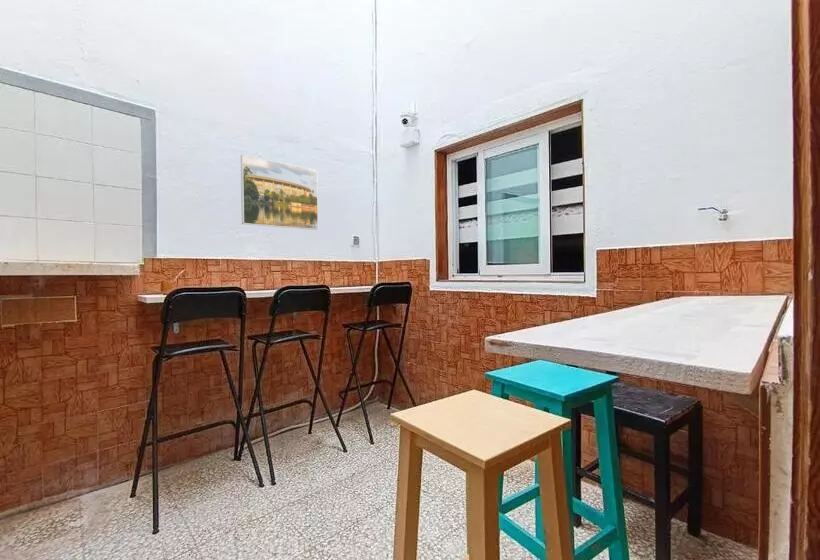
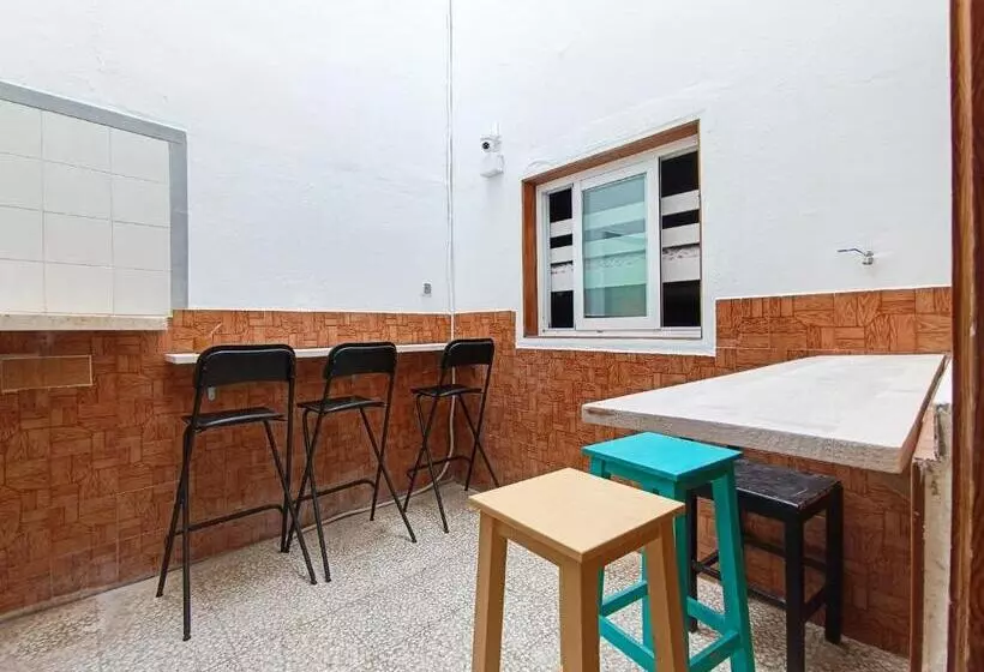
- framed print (282, 195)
